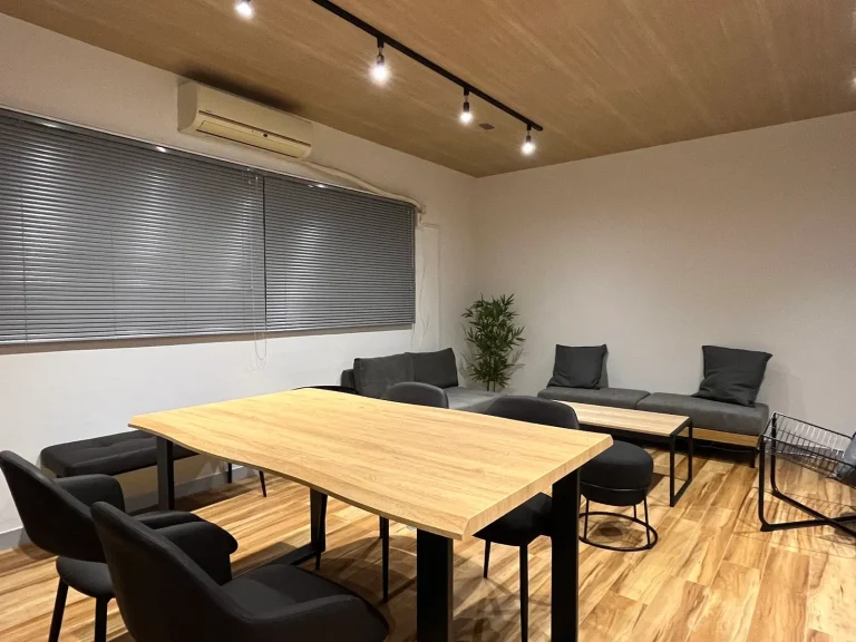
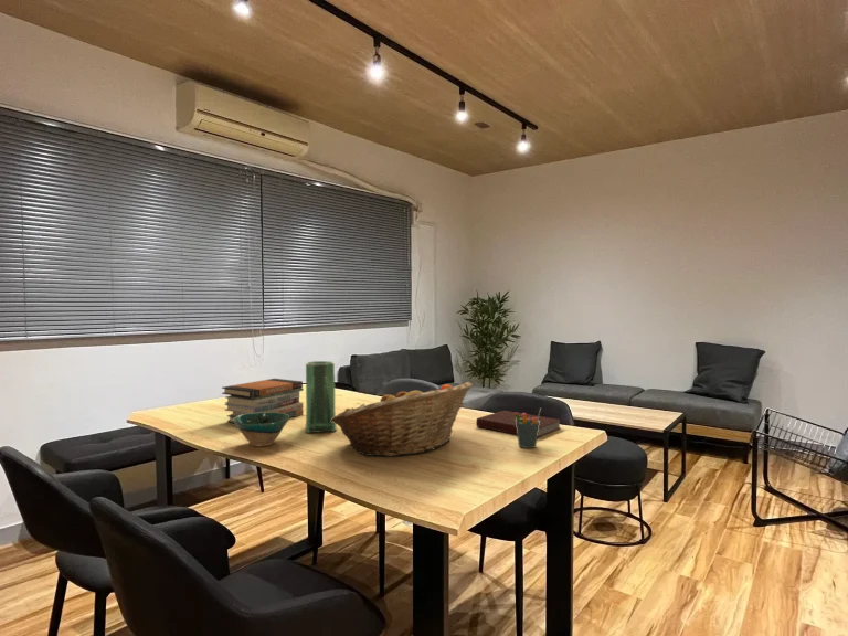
+ notebook (515, 423)
+ vase (320, 395)
+ pen holder (527, 426)
+ bowl (262, 430)
+ book stack (264, 401)
+ fruit basket (405, 412)
